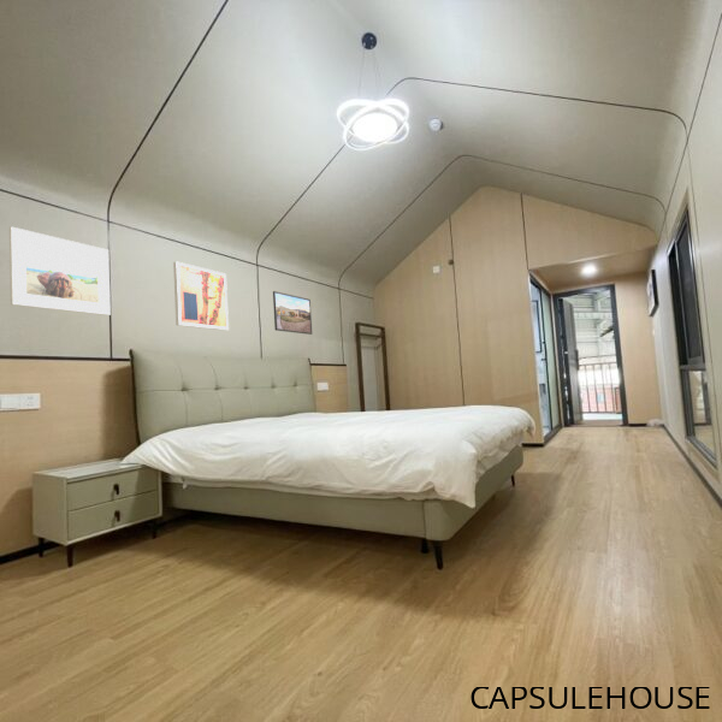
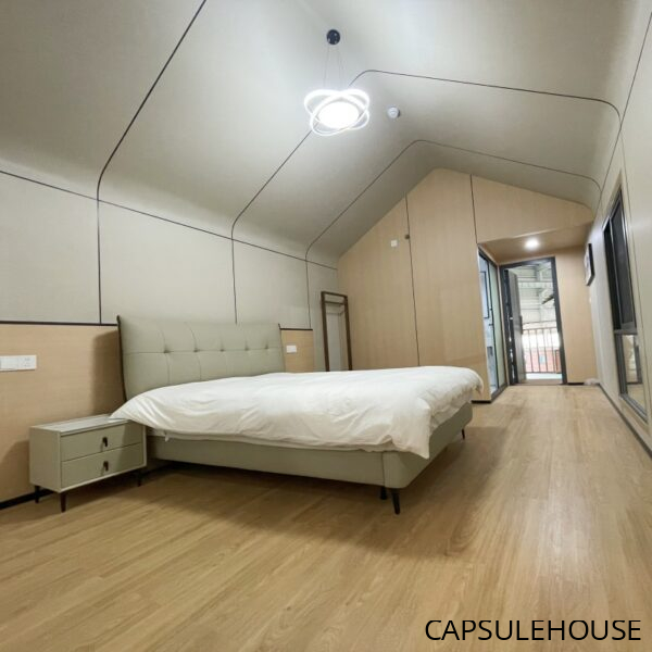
- wall art (202, 297)
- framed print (294, 313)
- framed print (64, 274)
